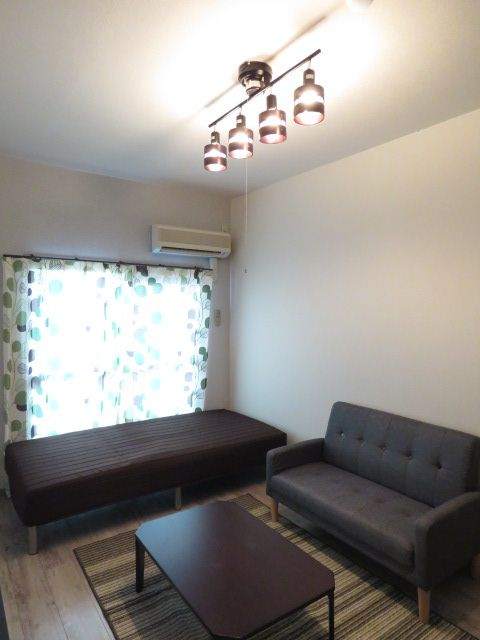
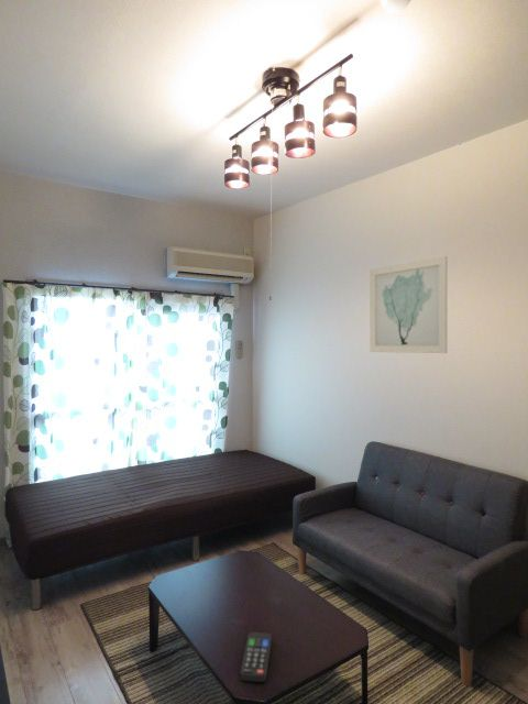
+ remote control (256, 654)
+ wall art (405, 308)
